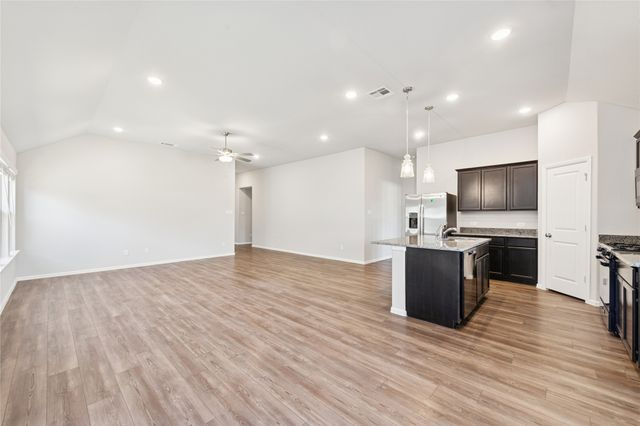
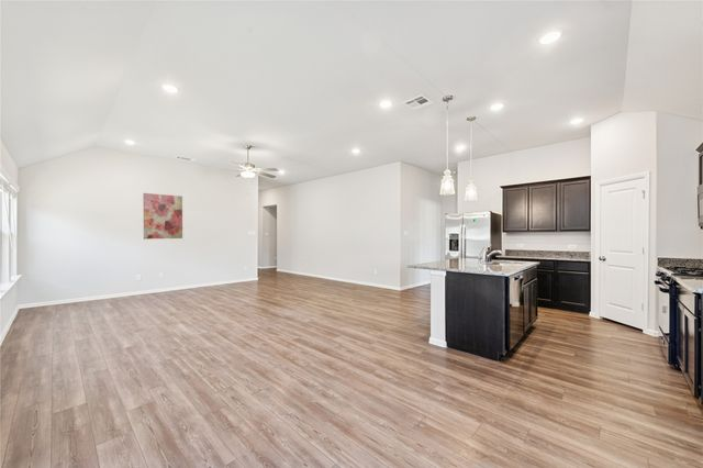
+ wall art (164, 216)
